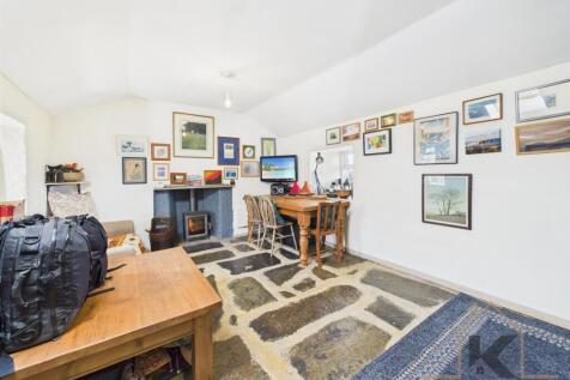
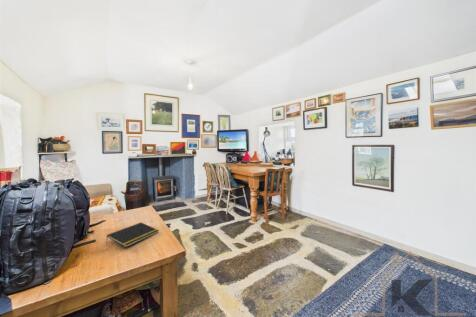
+ notepad (134, 233)
